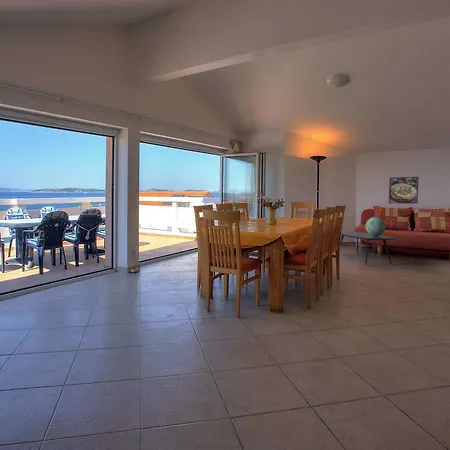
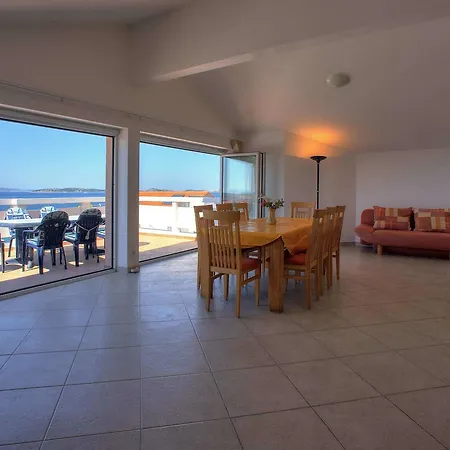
- coffee table (357, 247)
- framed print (403, 190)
- decorative globe (375, 226)
